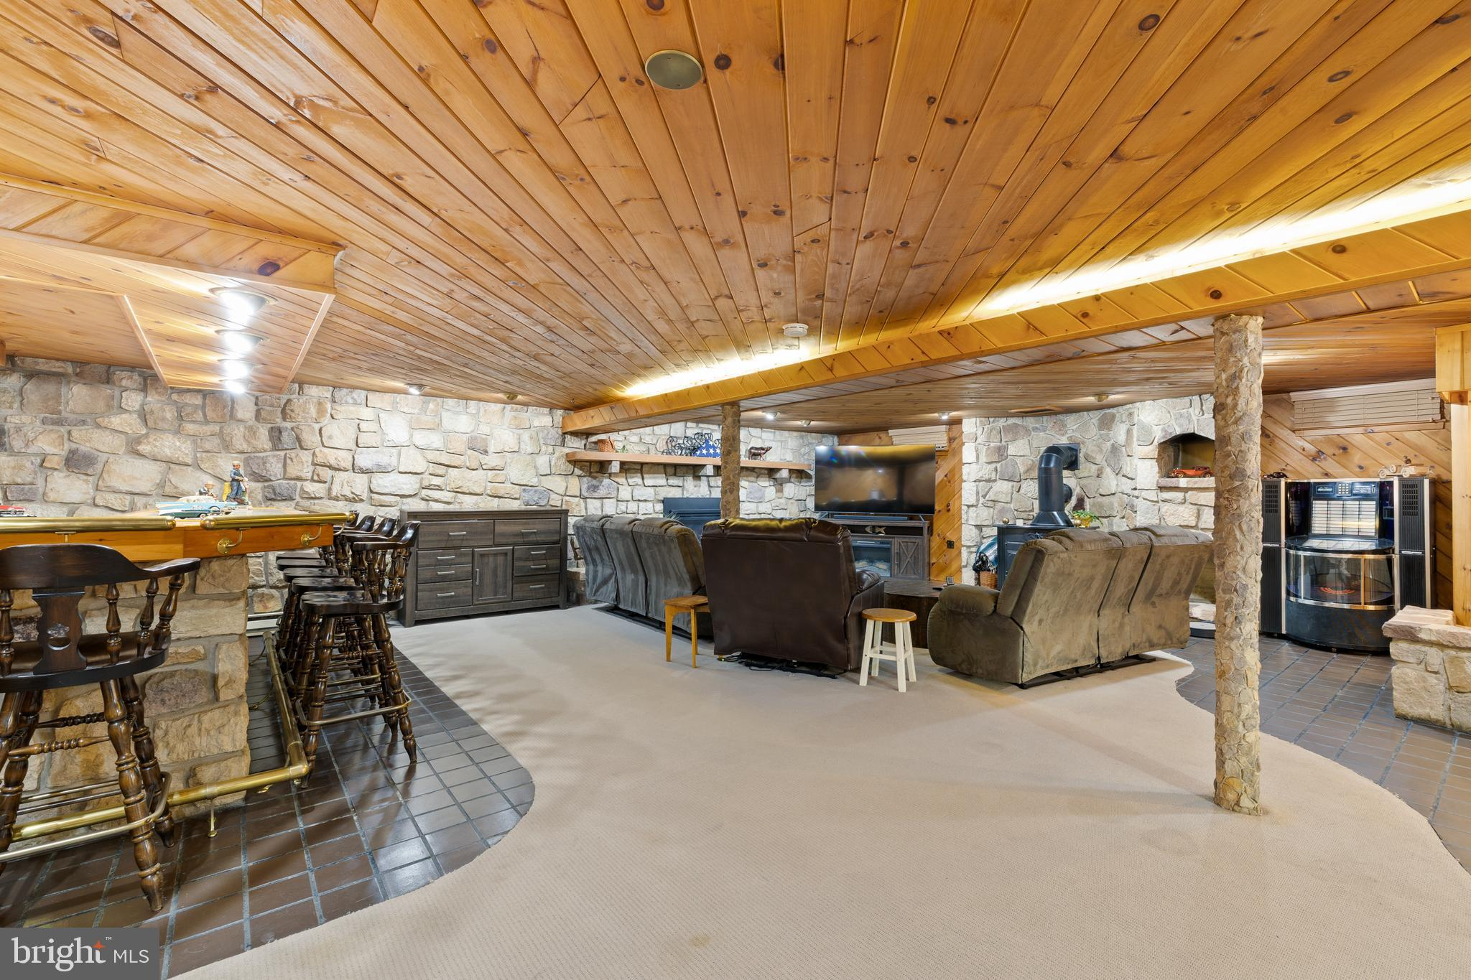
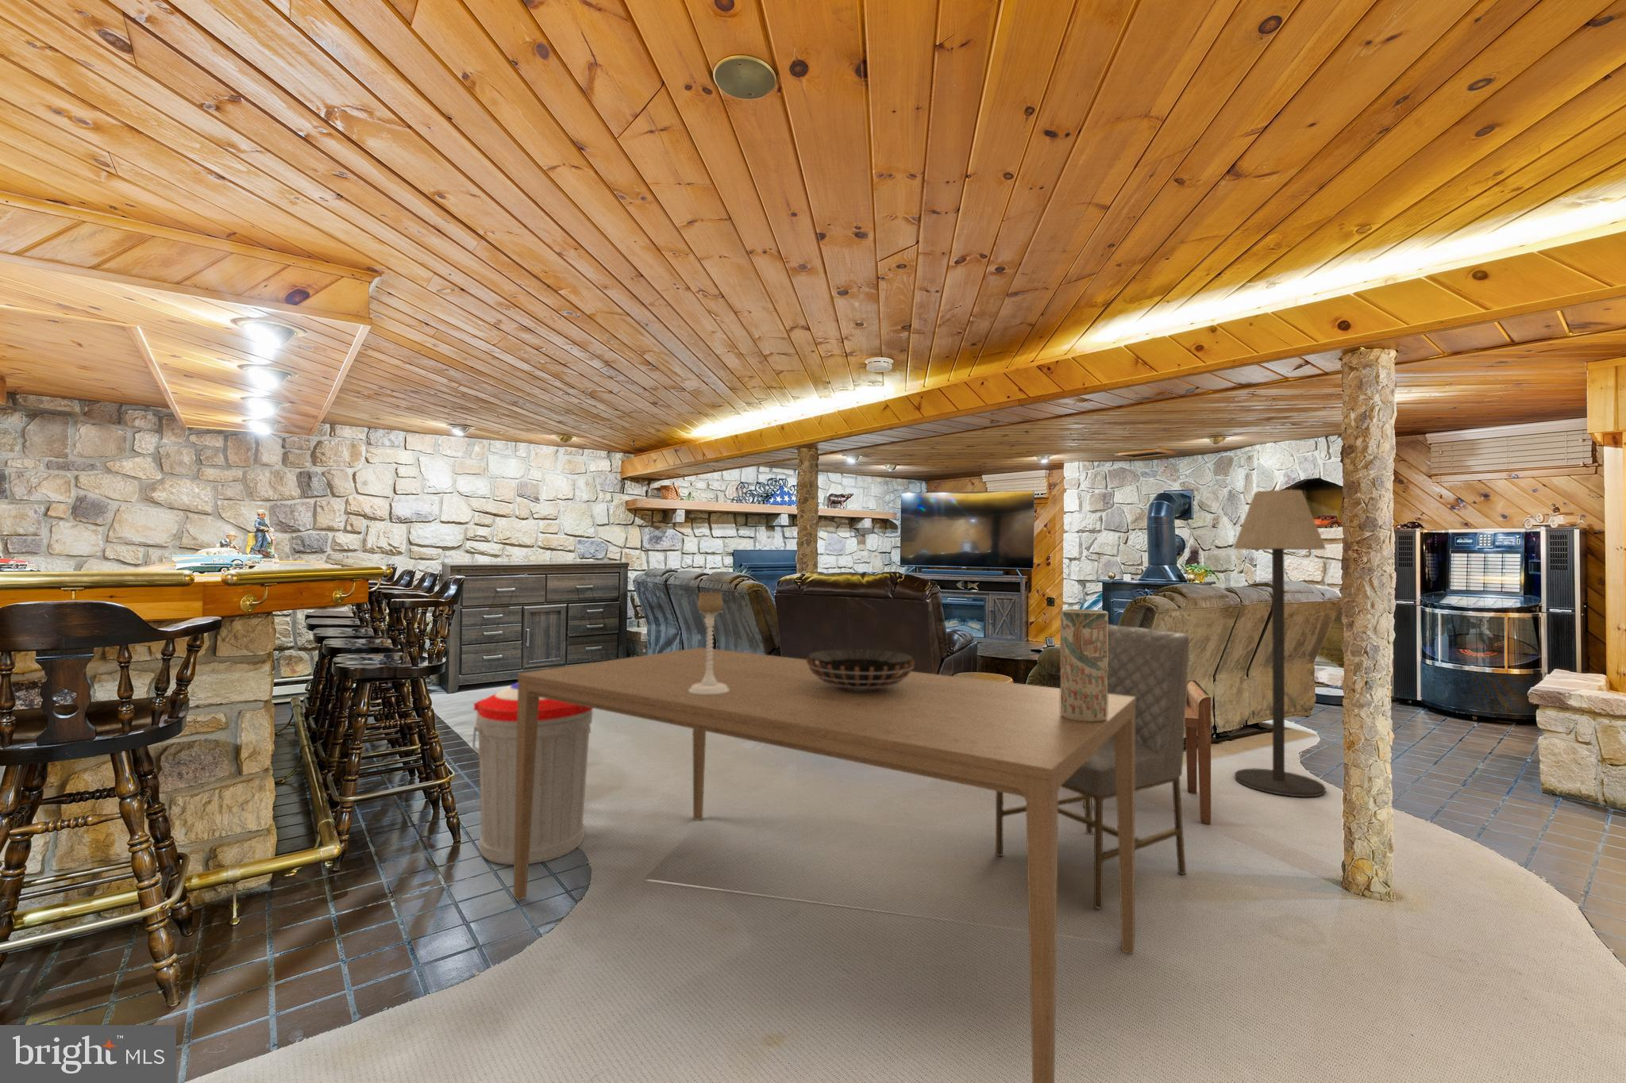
+ side table (1186, 734)
+ decorative bowl (862, 671)
+ floor lamp (1278, 637)
+ trash can (536, 763)
+ dining table (816, 754)
+ candle holder (710, 641)
+ chair (1098, 749)
+ vase (1083, 662)
